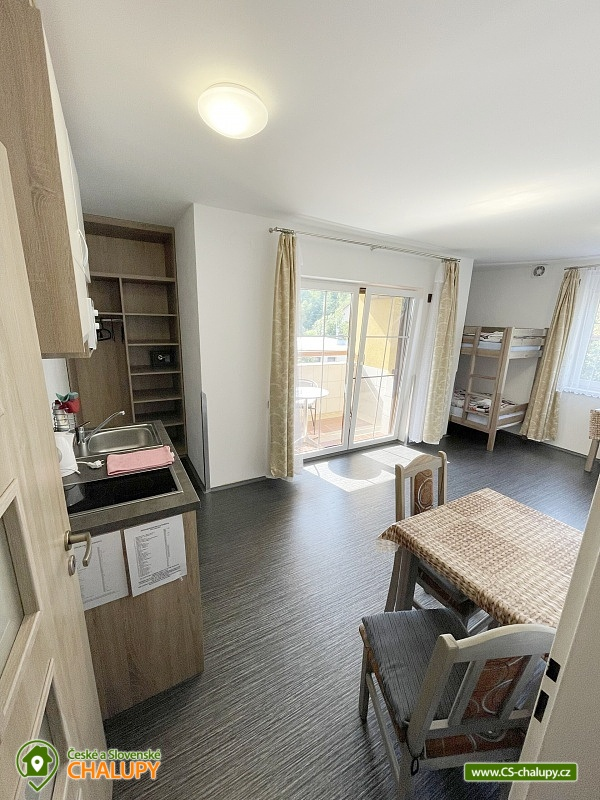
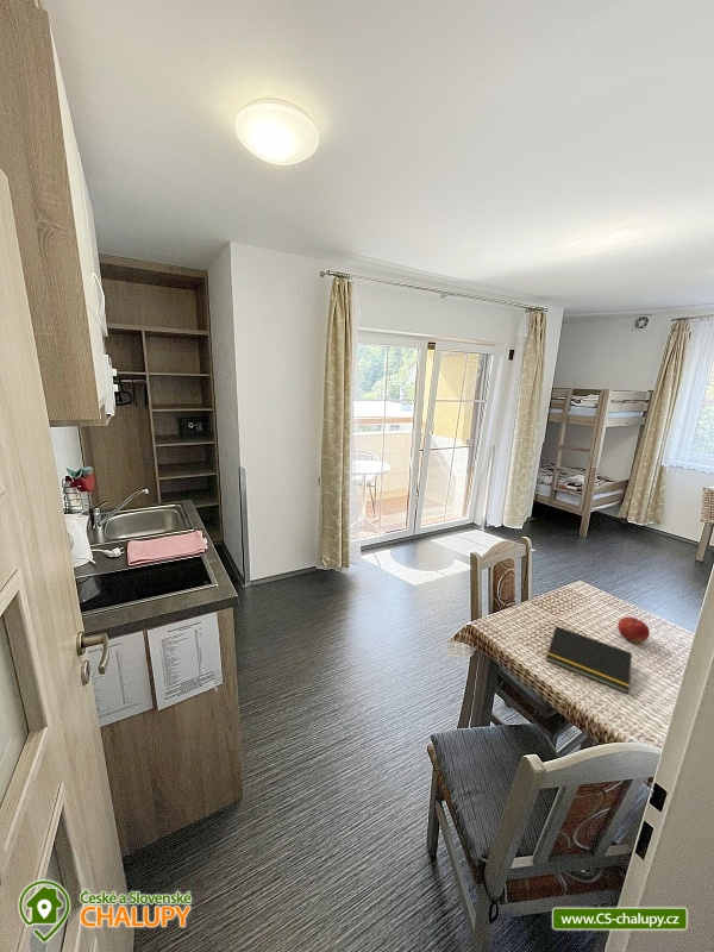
+ fruit (633, 628)
+ notepad (588, 656)
